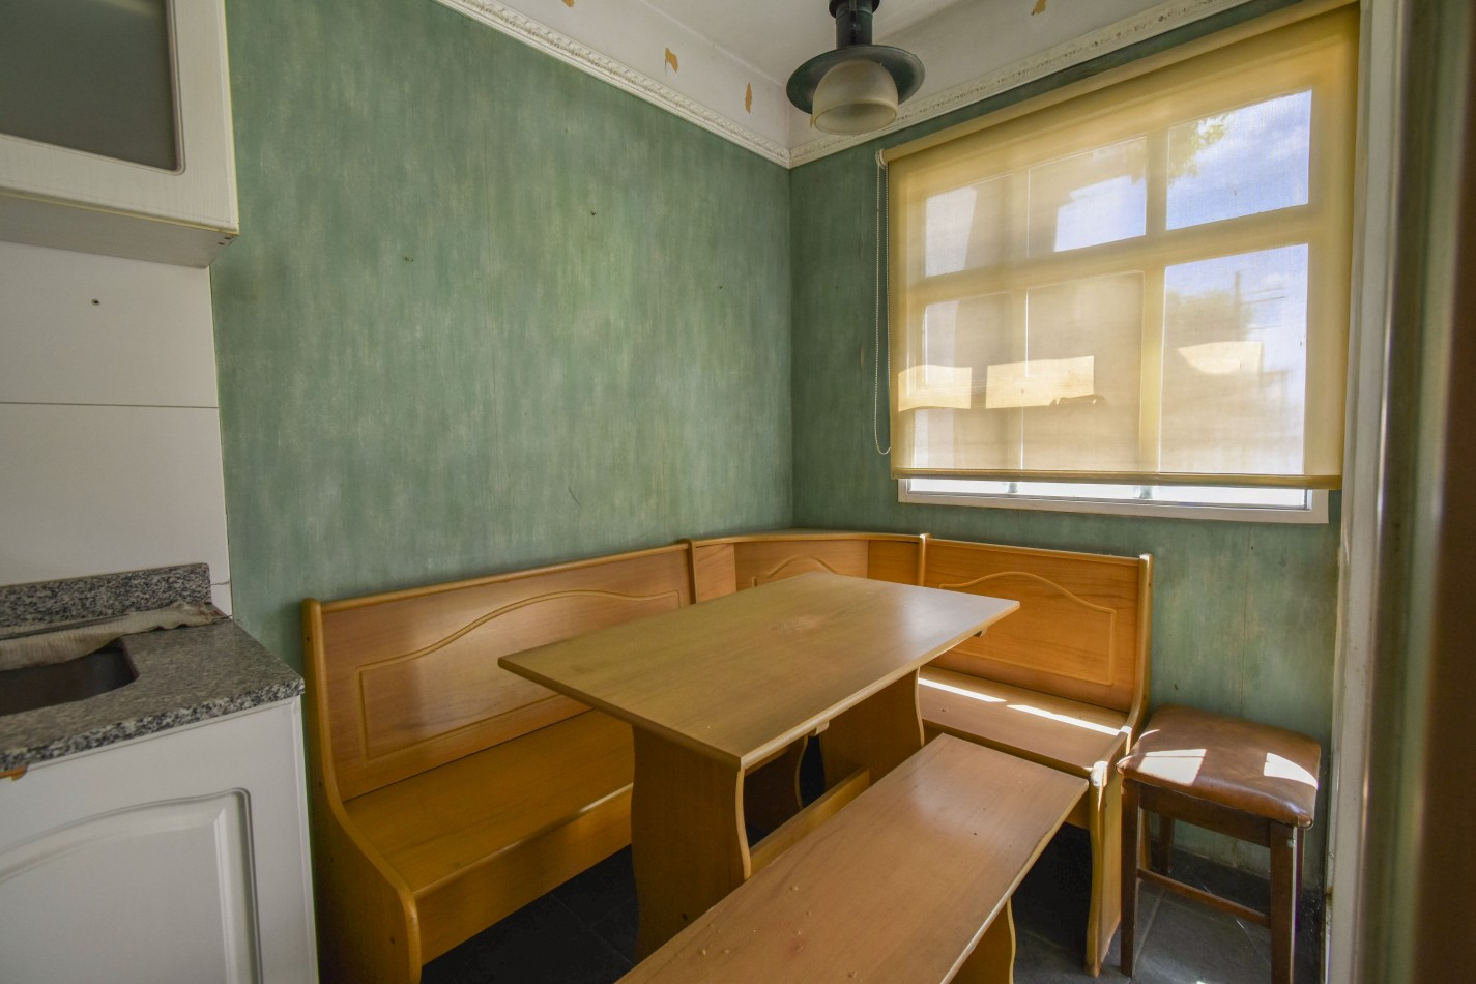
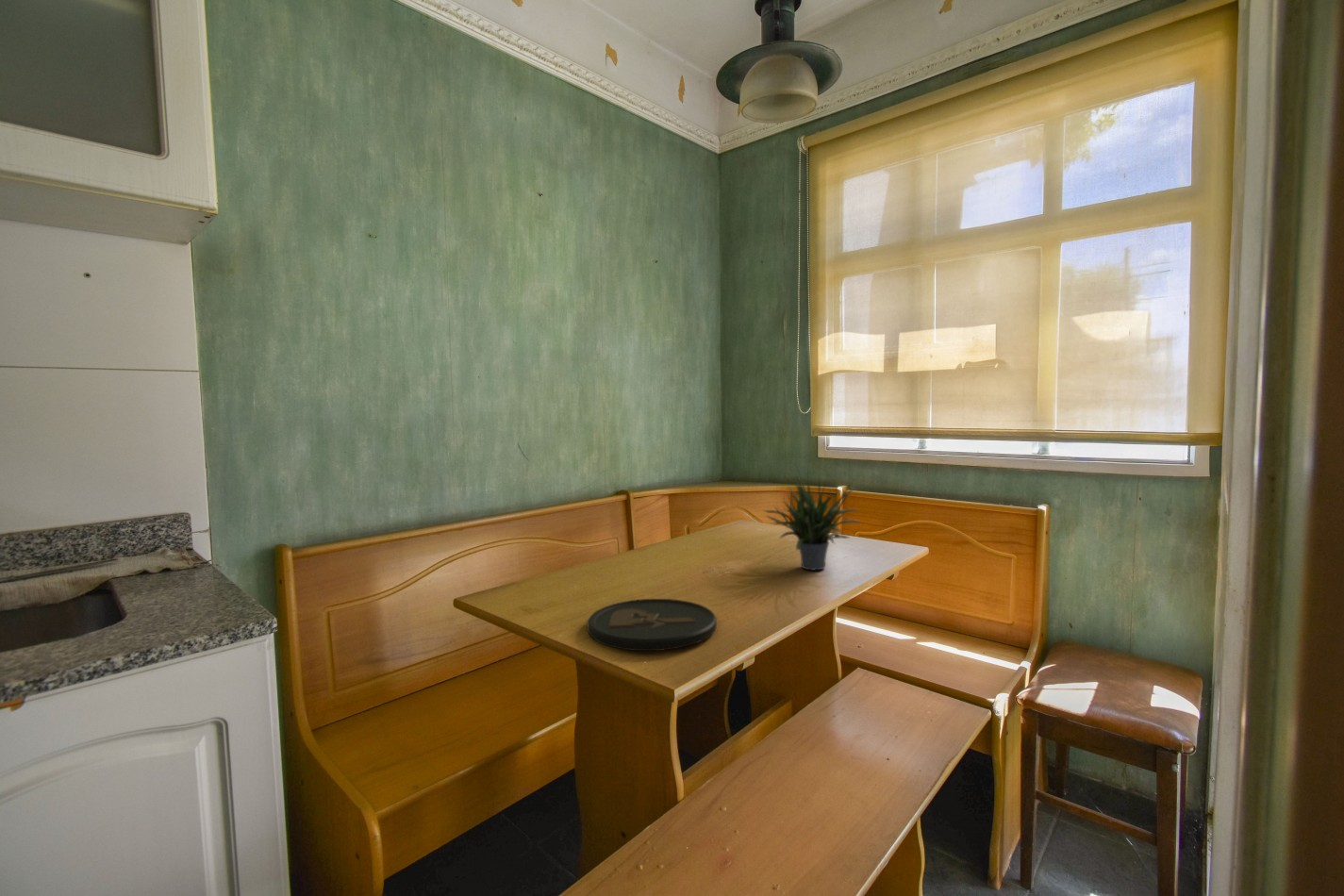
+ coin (652, 622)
+ potted plant (817, 511)
